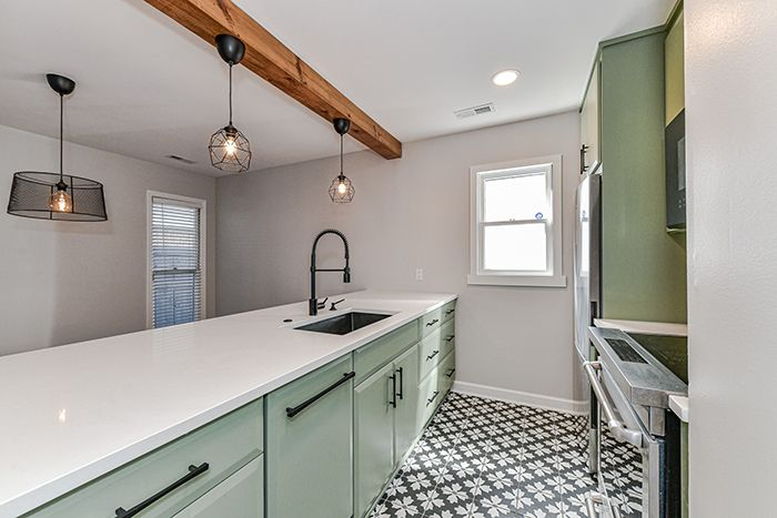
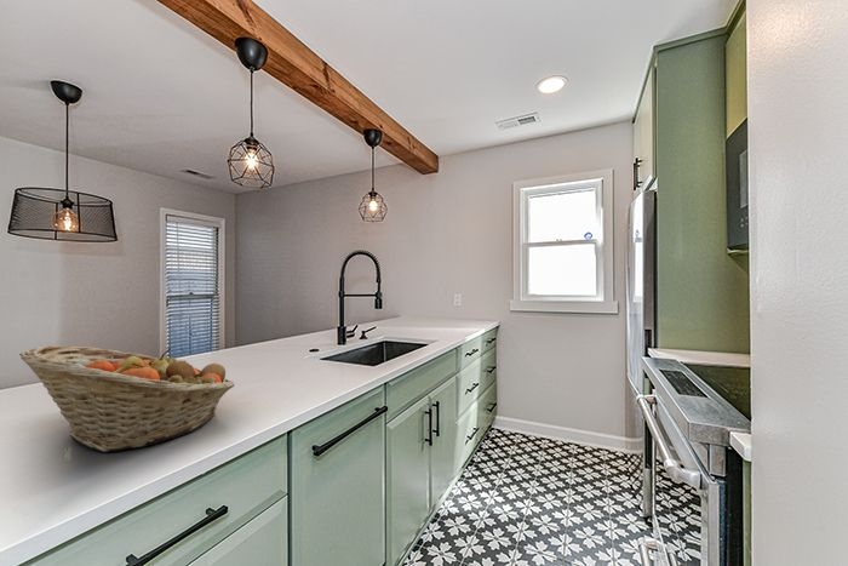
+ fruit basket (138, 383)
